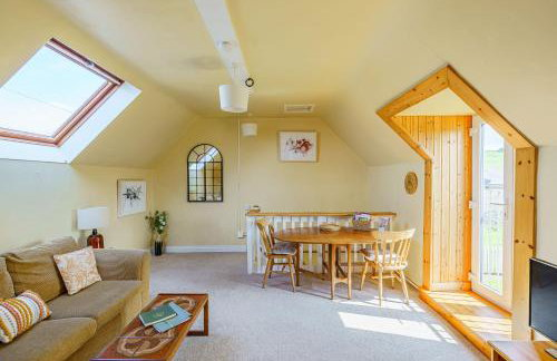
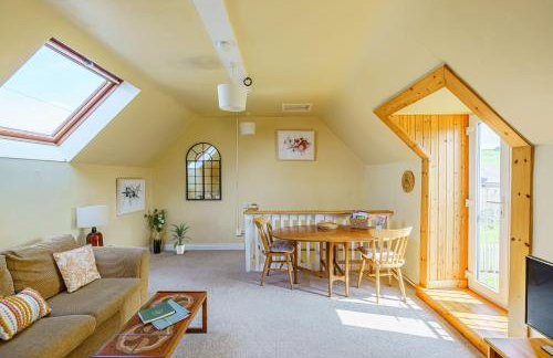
+ indoor plant (179, 236)
